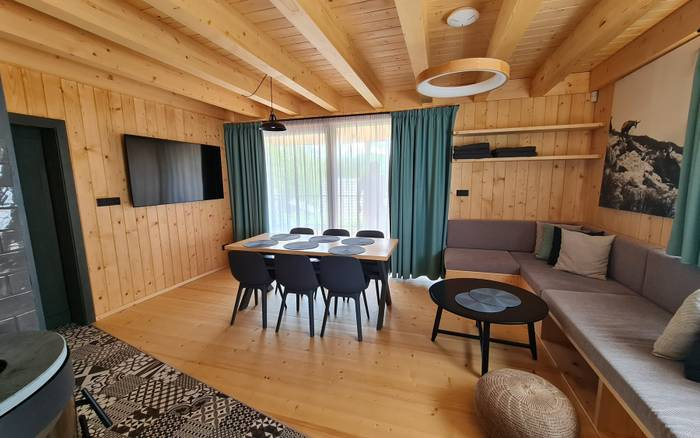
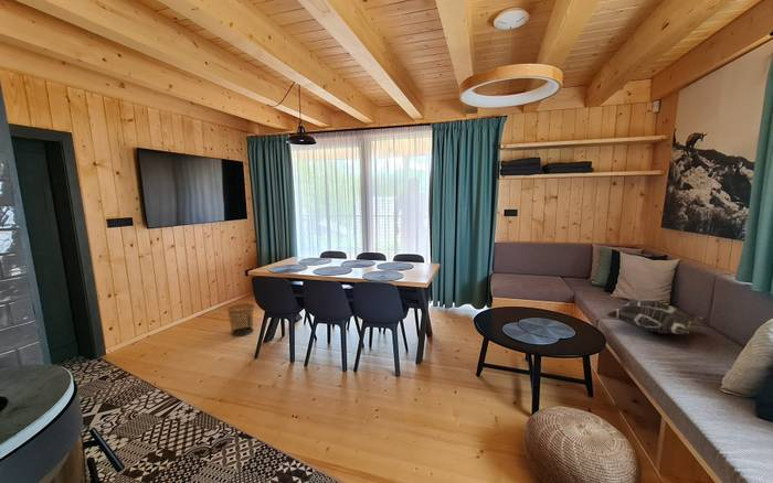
+ decorative pillow (655, 315)
+ waste bin (241, 320)
